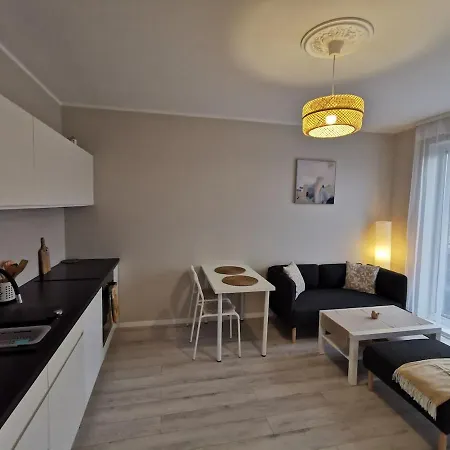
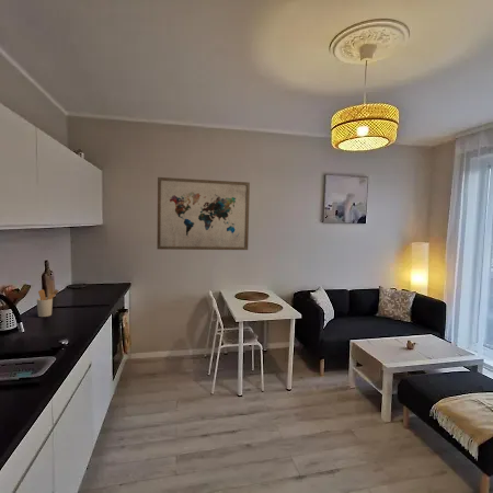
+ wall art (204, 215)
+ utensil holder (48, 302)
